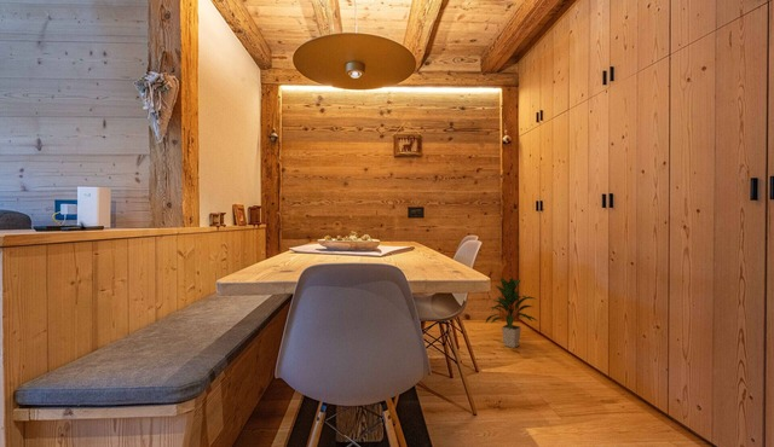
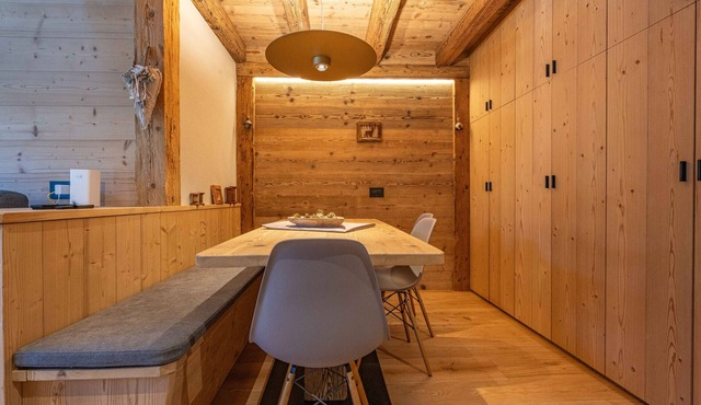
- indoor plant (509, 309)
